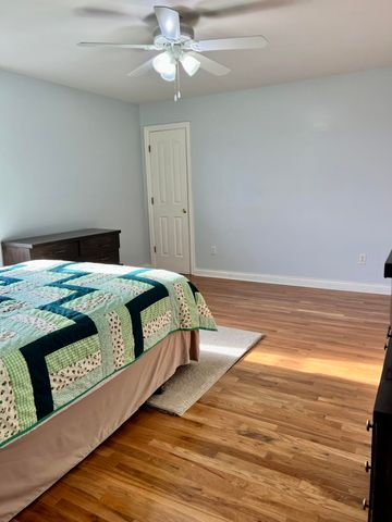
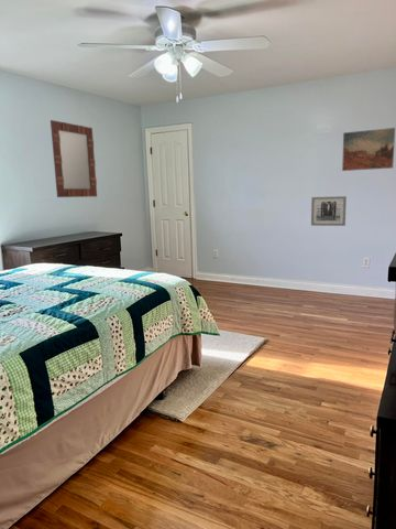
+ wall art (367, 150)
+ home mirror (75, 161)
+ wall art (328, 210)
